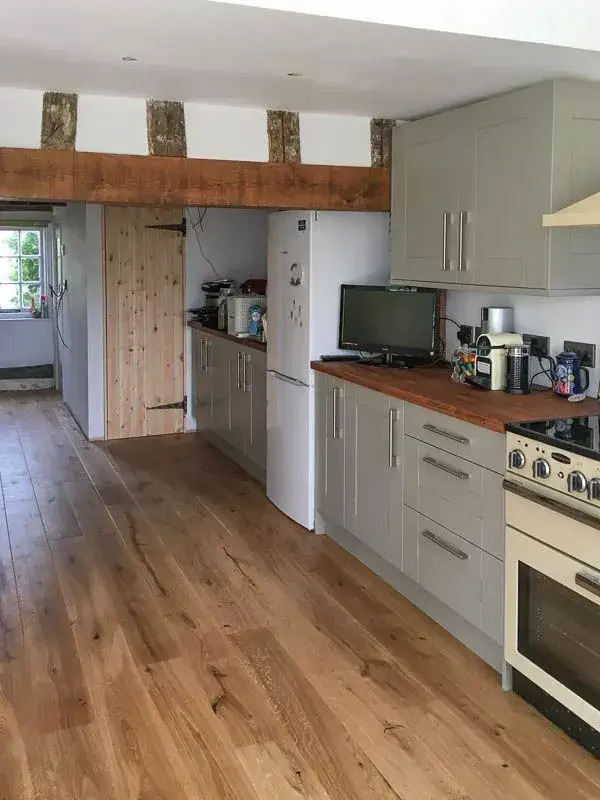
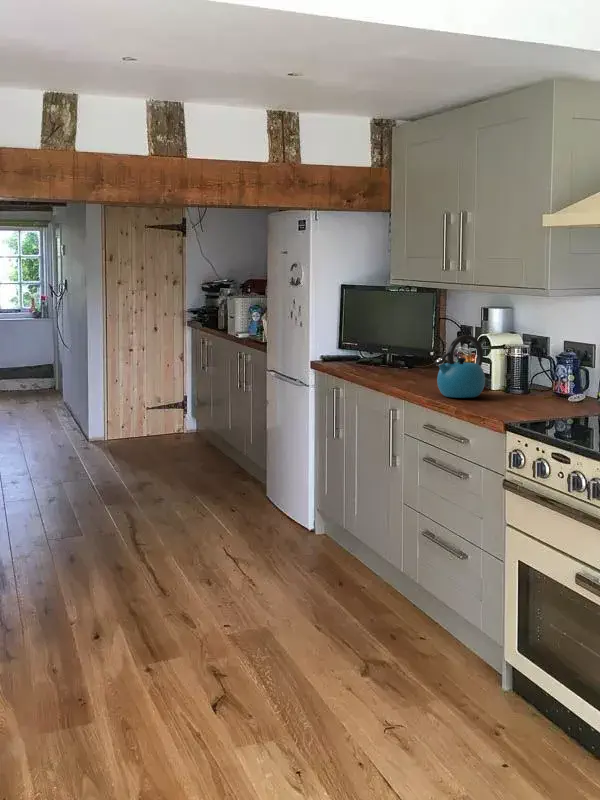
+ kettle (459, 366)
